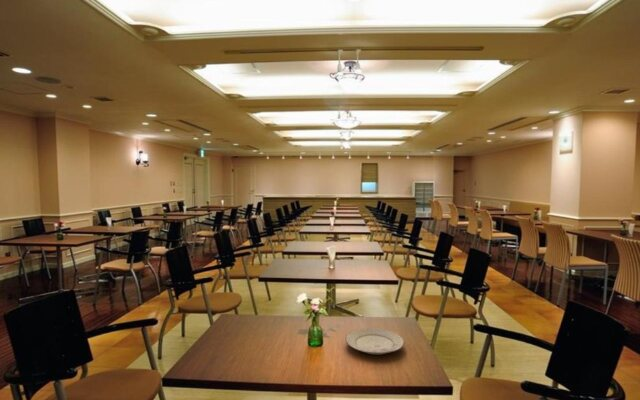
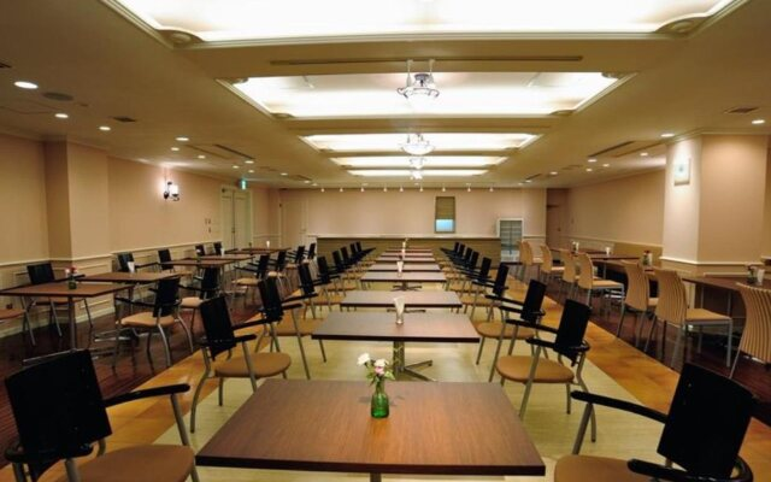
- plate (374, 342)
